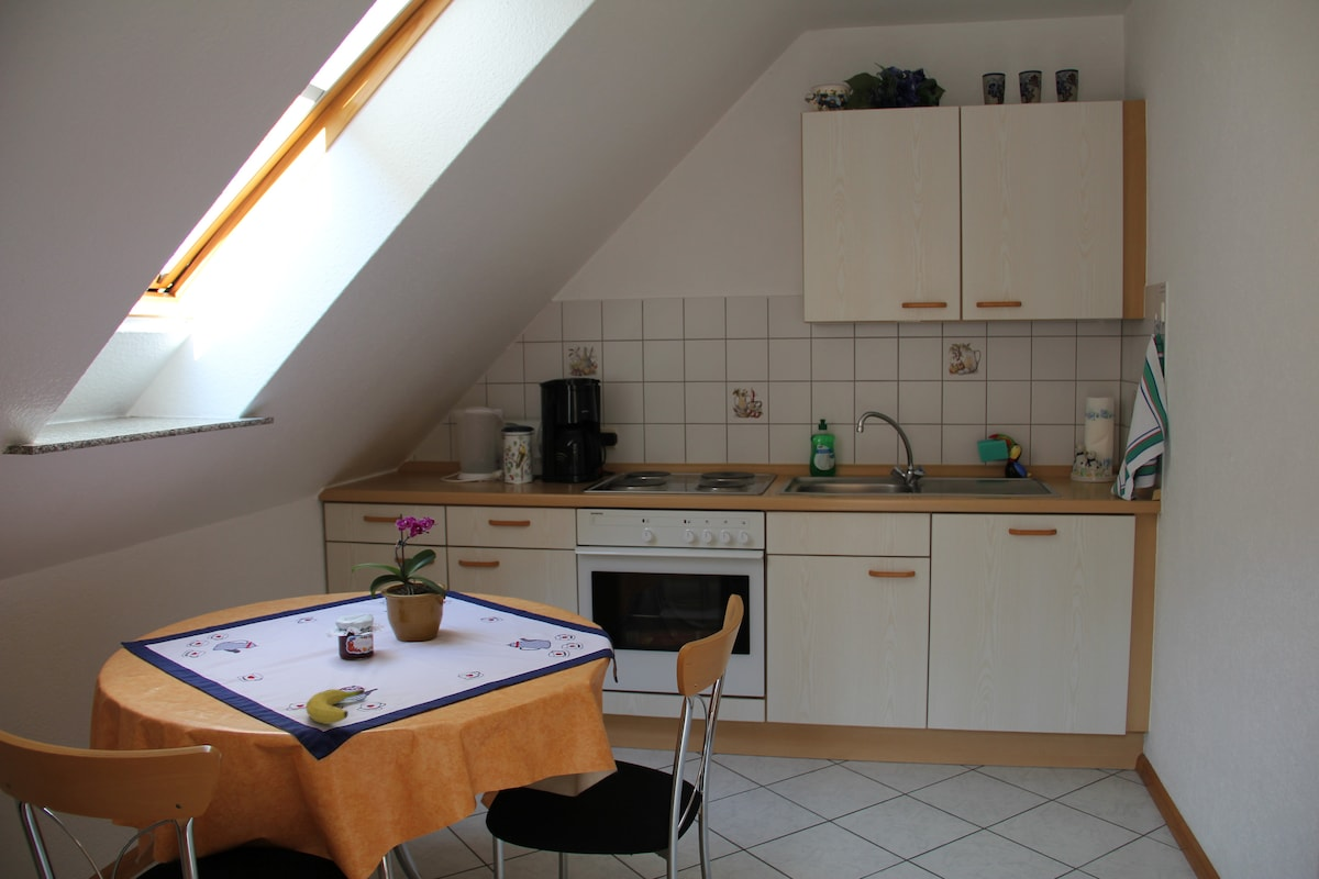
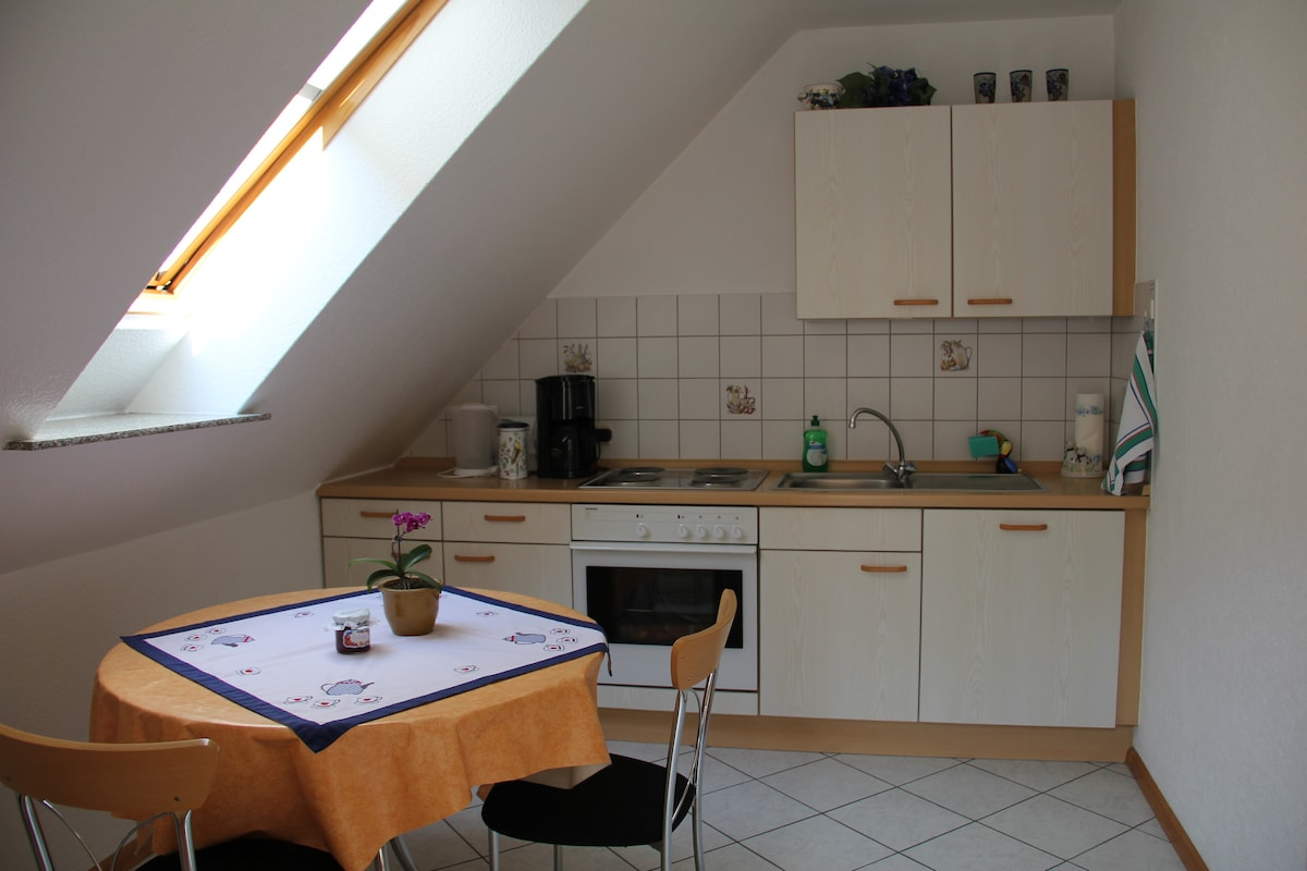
- fruit (340, 701)
